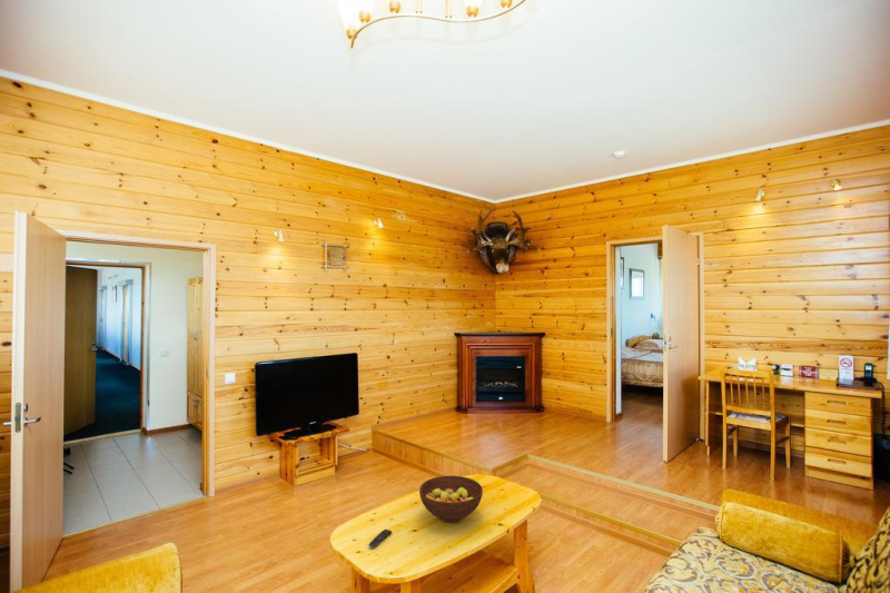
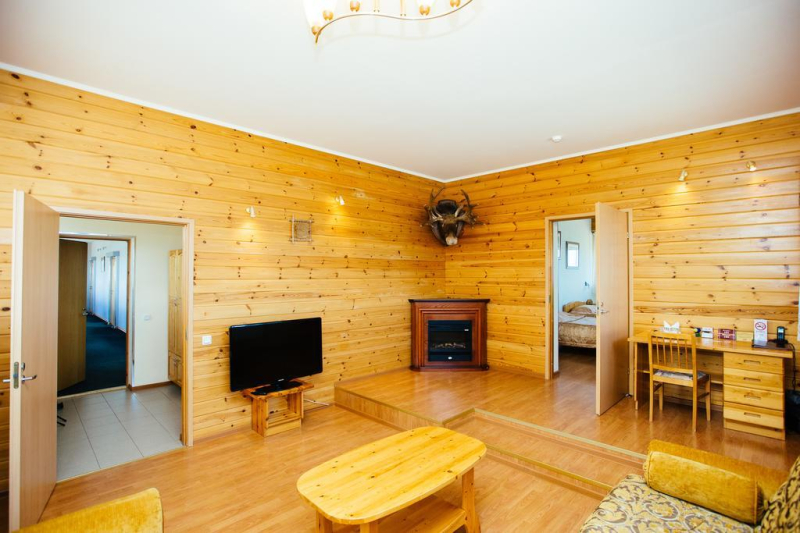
- fruit bowl (451, 502)
- remote control (379, 538)
